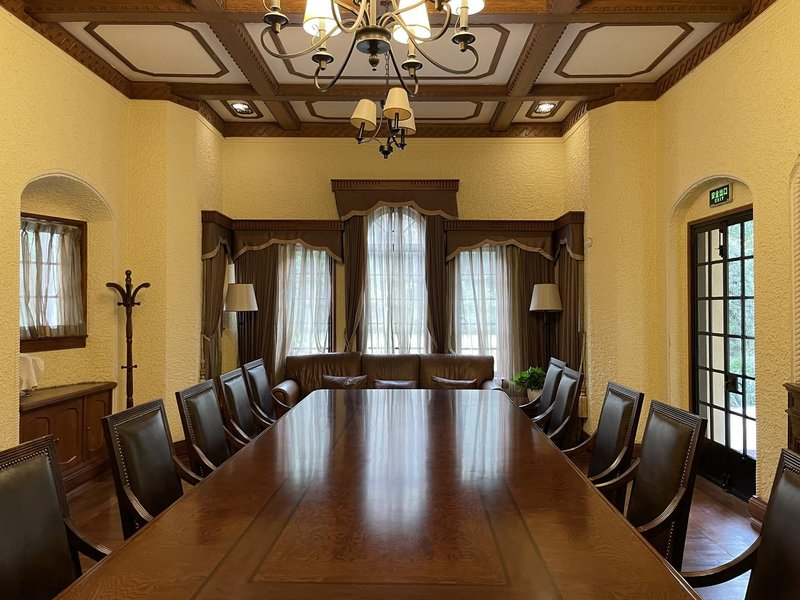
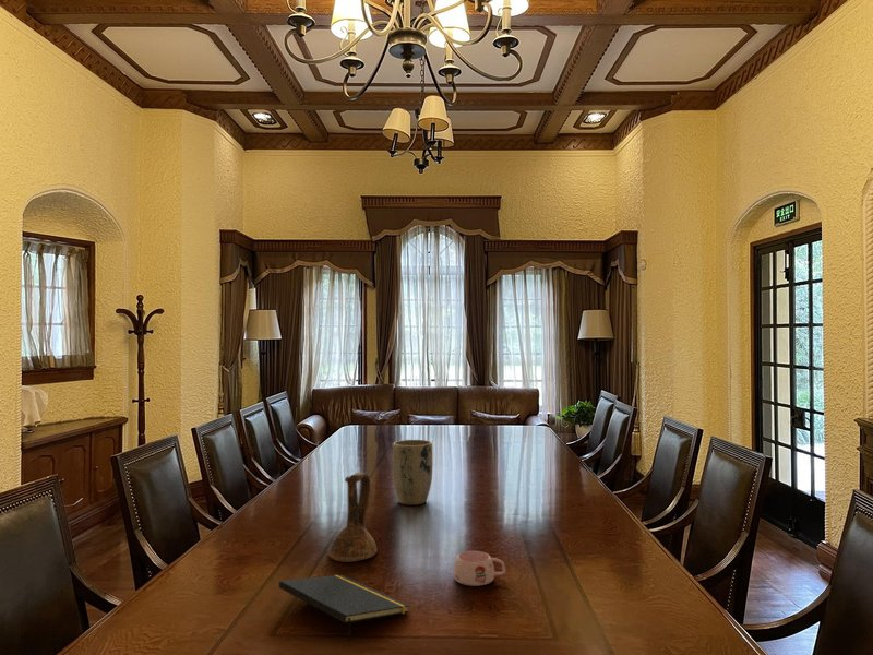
+ plant pot (412, 472)
+ notepad (343, 596)
+ pitcher (352, 514)
+ mug (479, 567)
